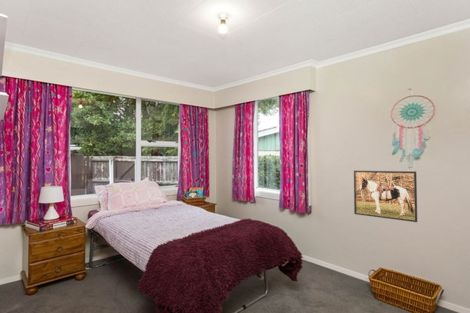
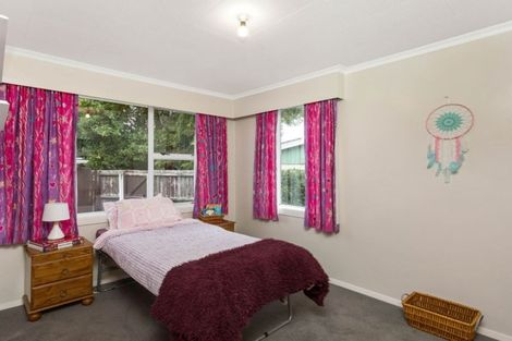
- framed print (383, 194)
